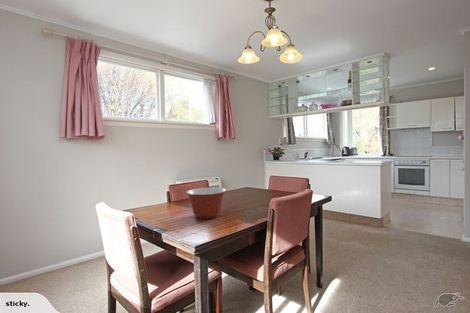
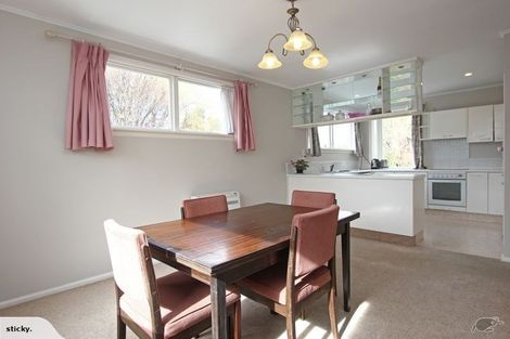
- mixing bowl (206, 203)
